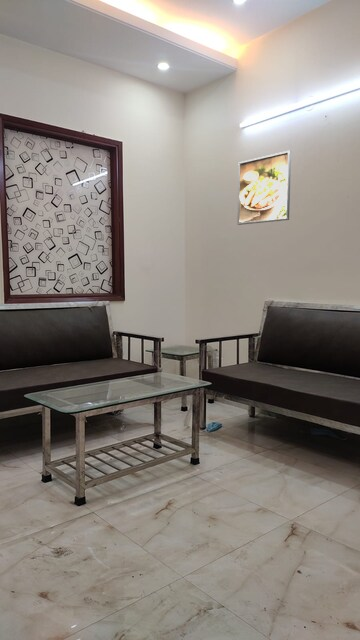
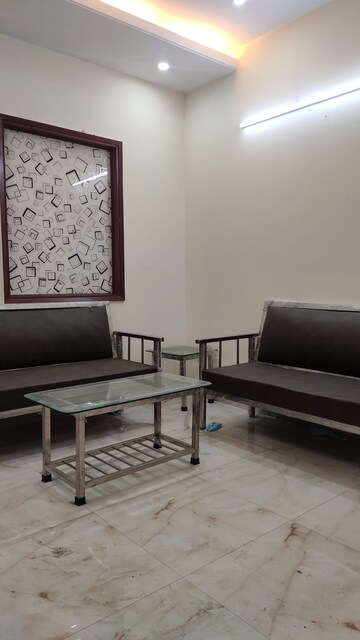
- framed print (262, 189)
